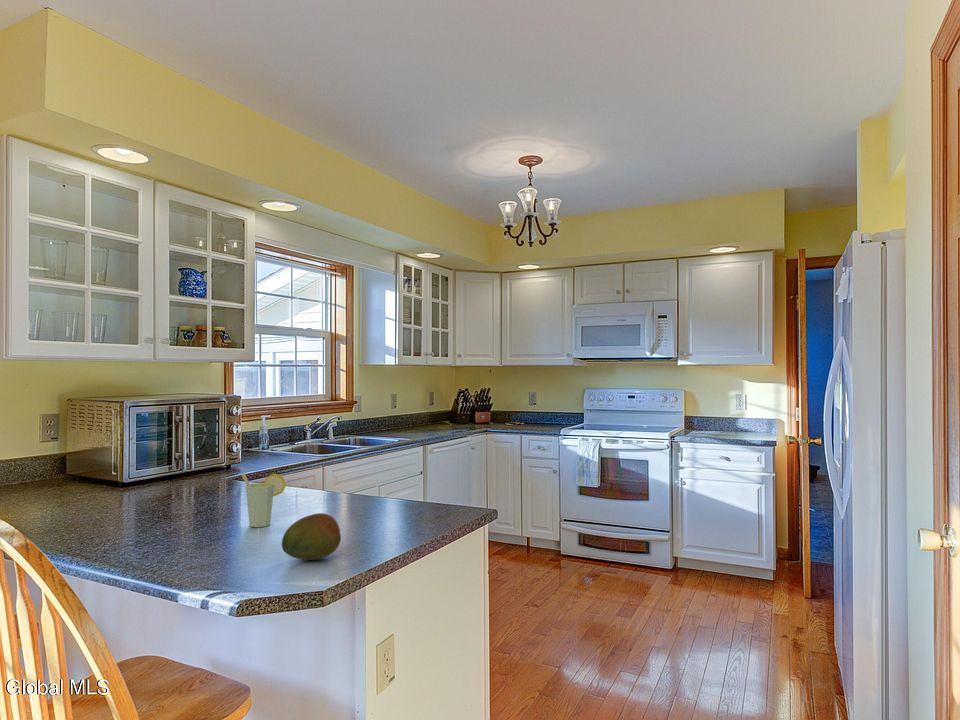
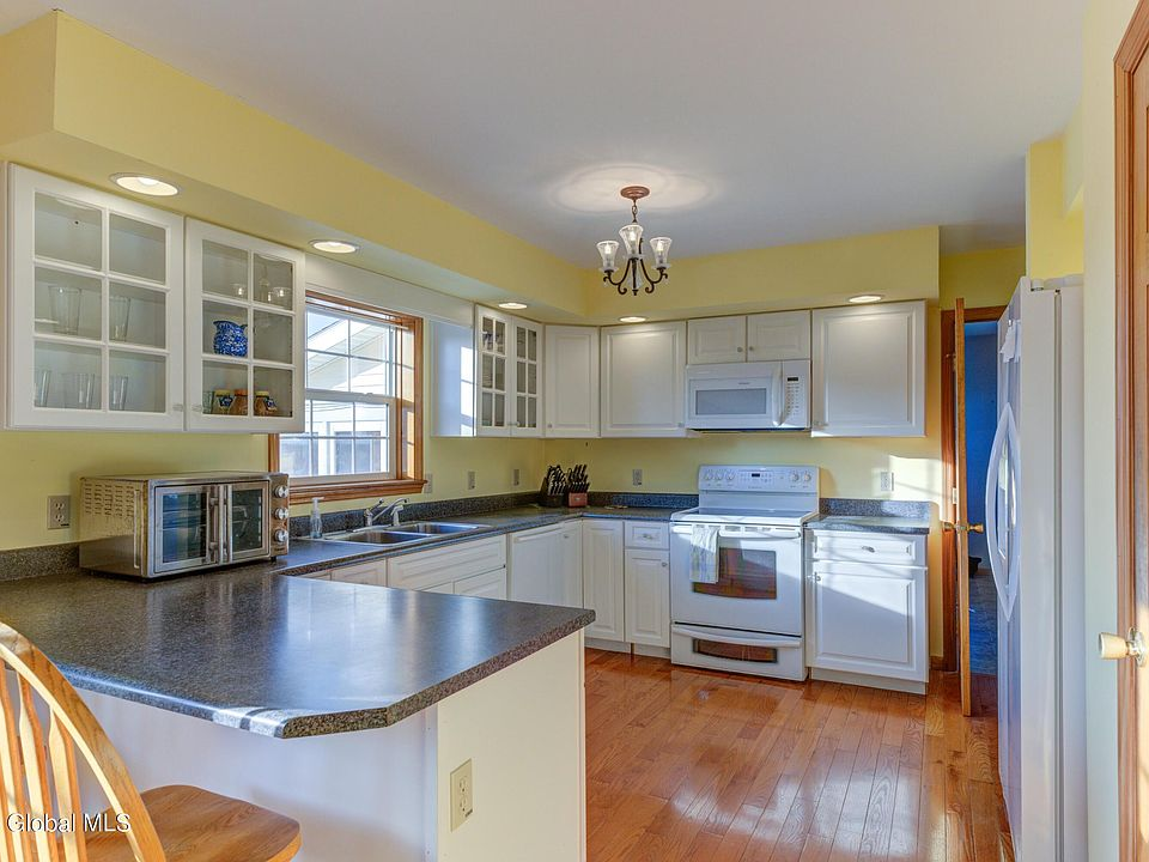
- cup (263, 498)
- fruit (311, 536)
